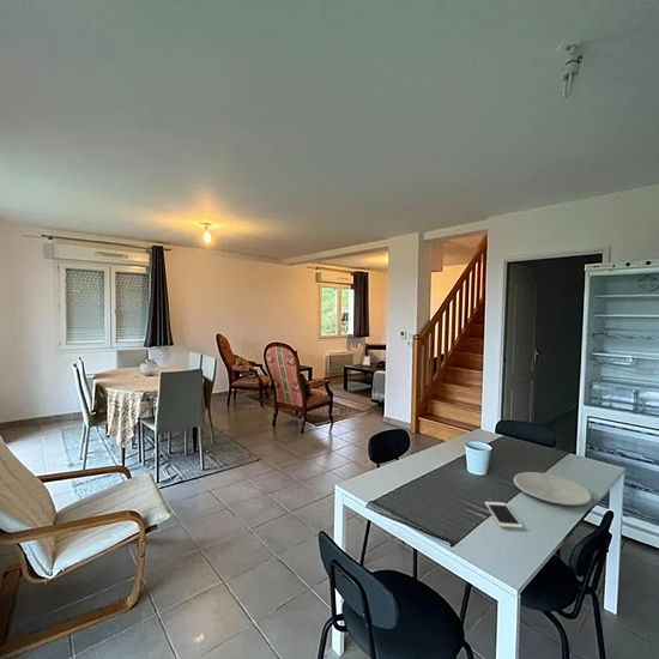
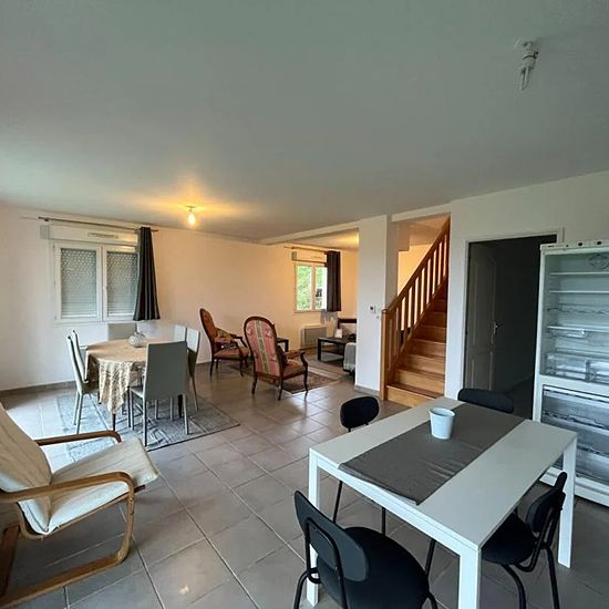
- plate (550, 488)
- cell phone (502, 514)
